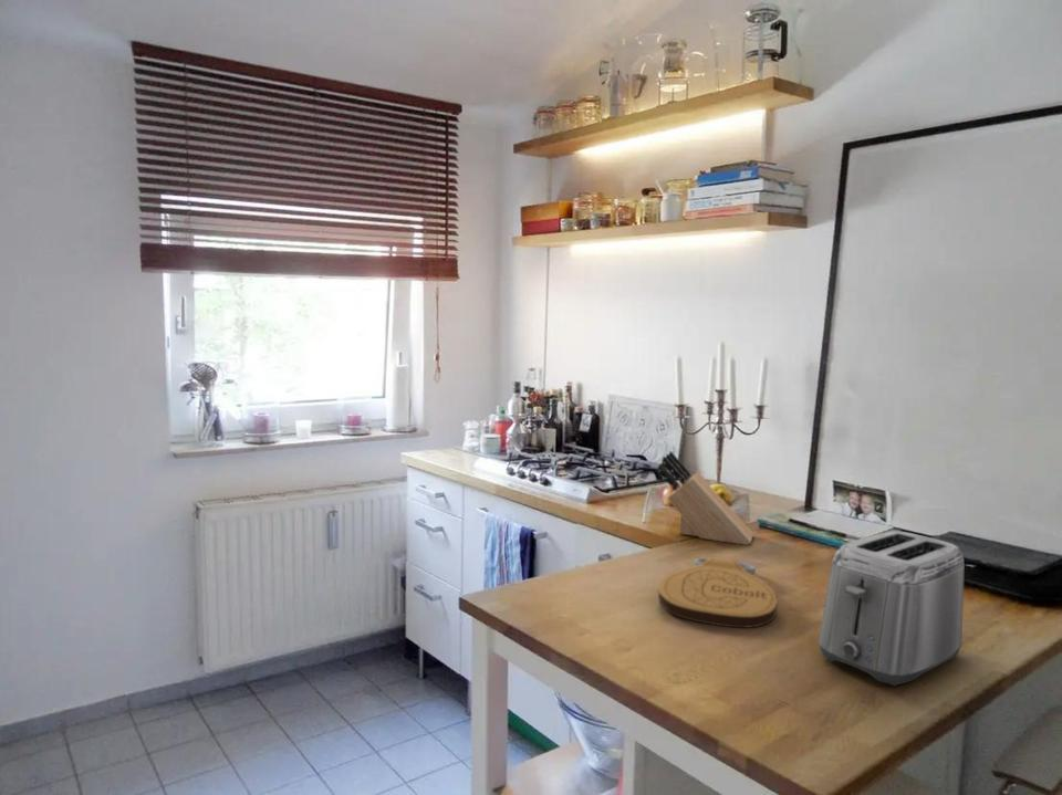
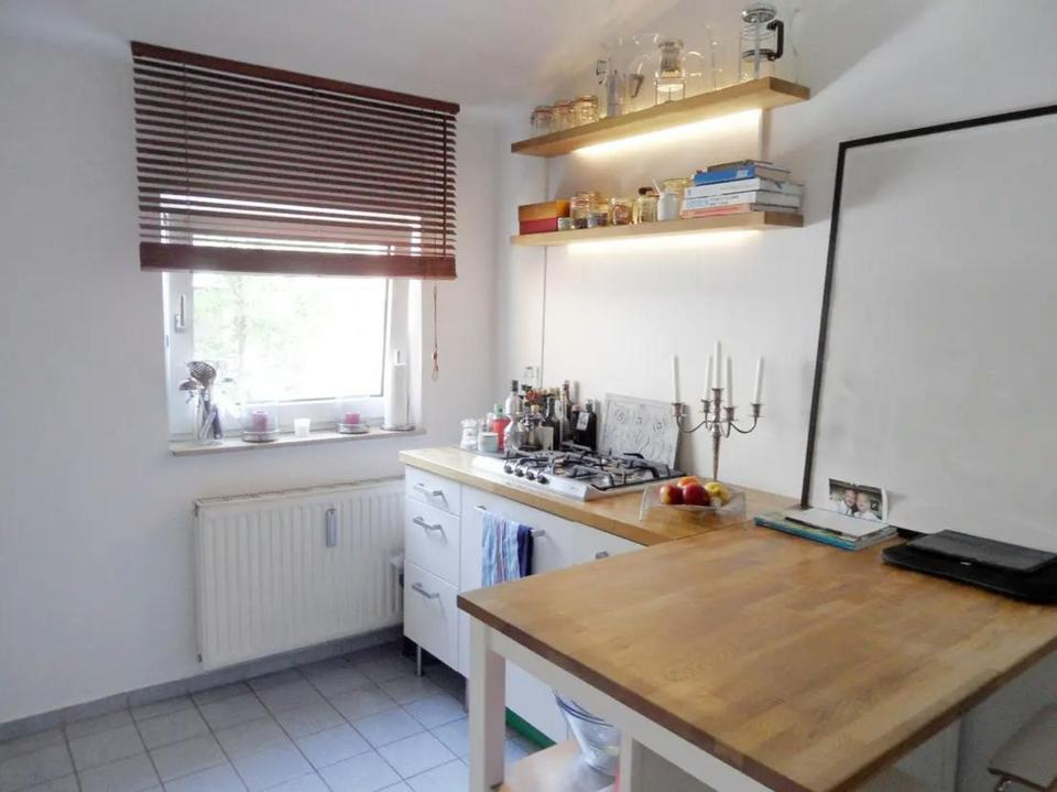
- toaster (898, 600)
- key chain (720, 579)
- knife block (704, 495)
